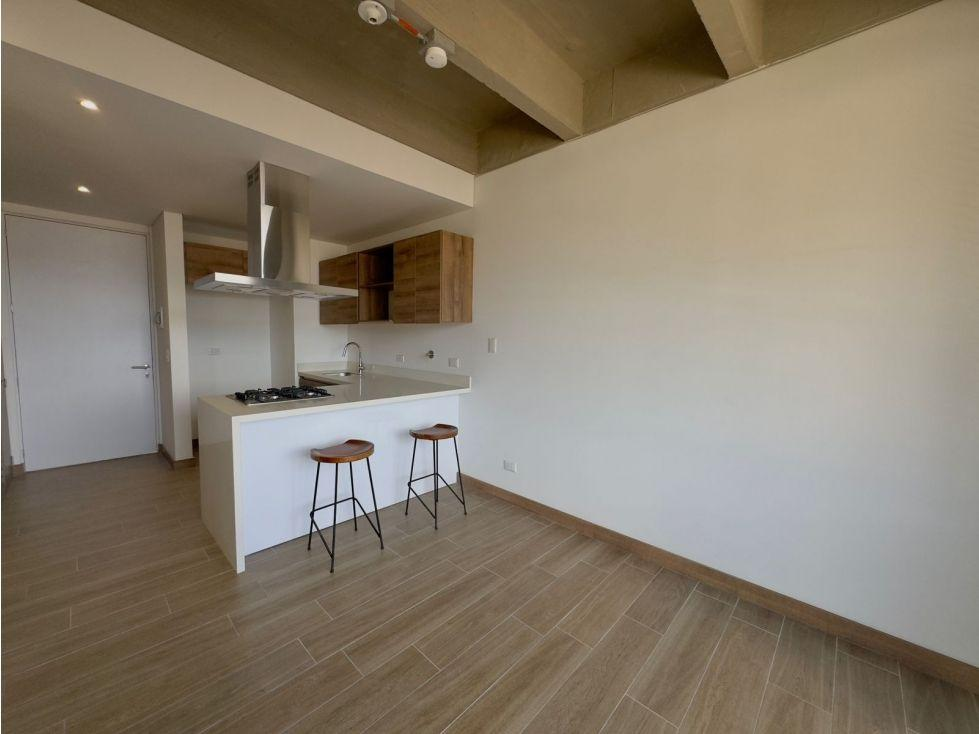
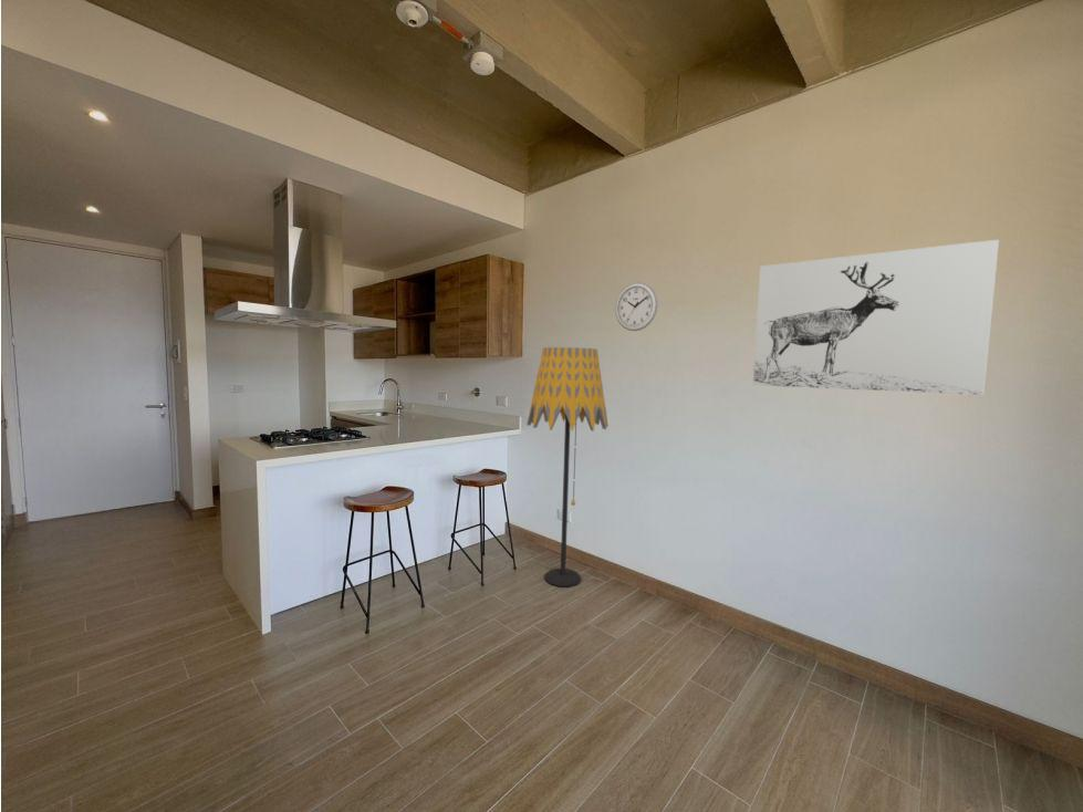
+ wall art (858, 323)
+ floor lamp (565, 465)
+ wall clock (635, 306)
